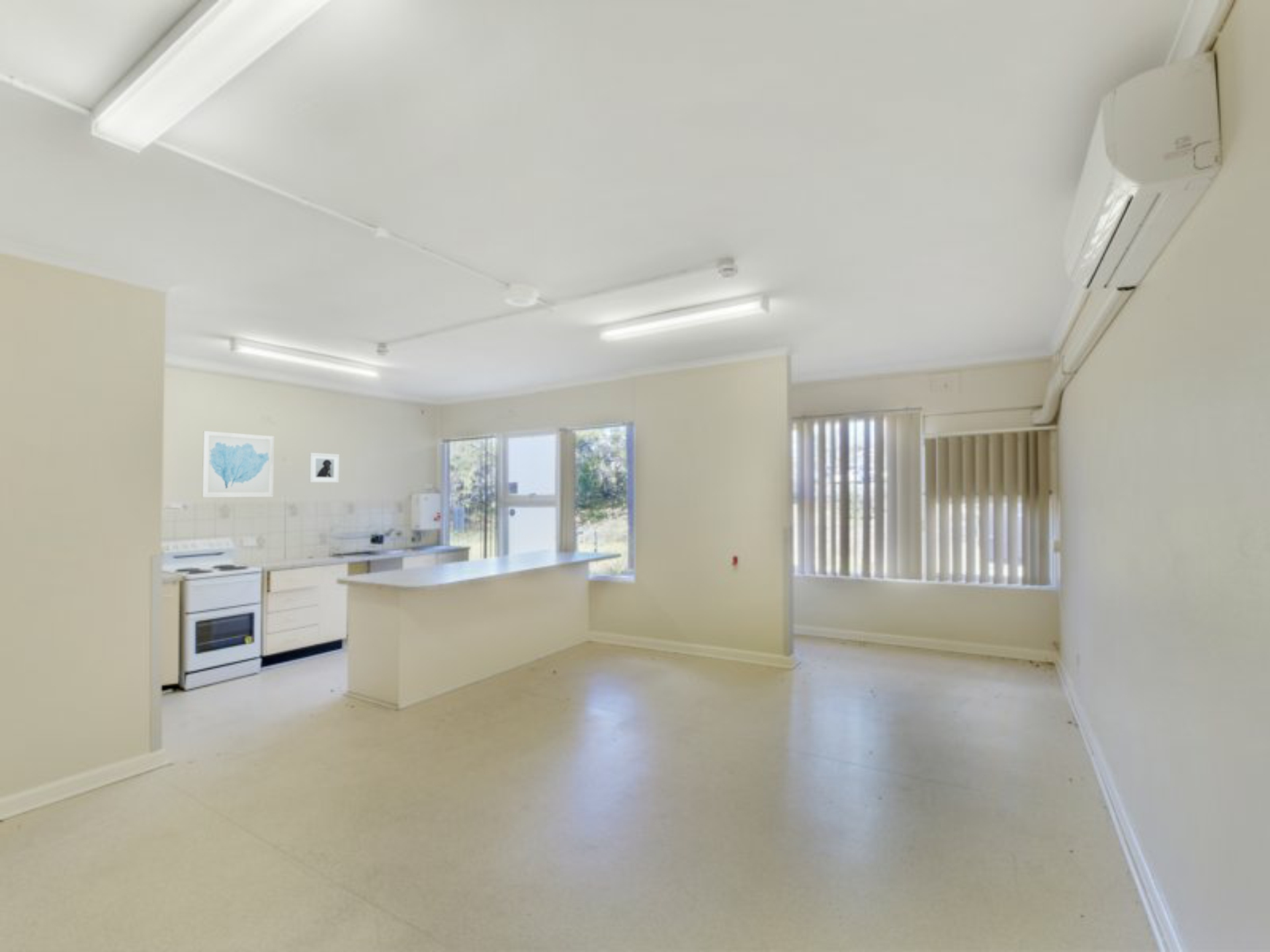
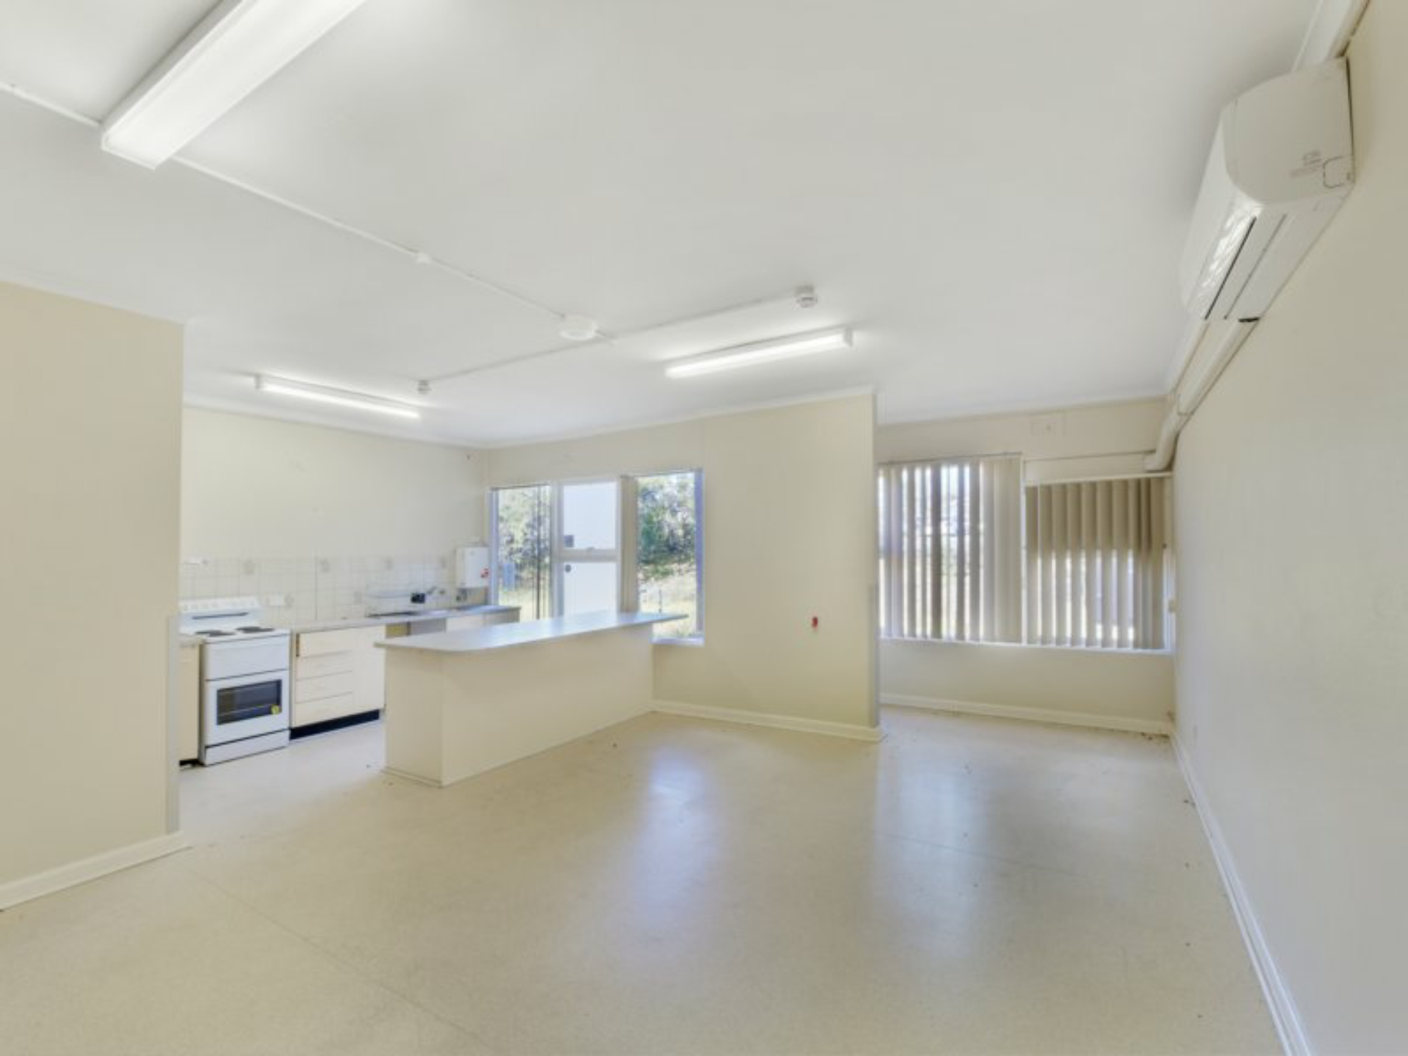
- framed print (324, 467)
- wall art (239, 465)
